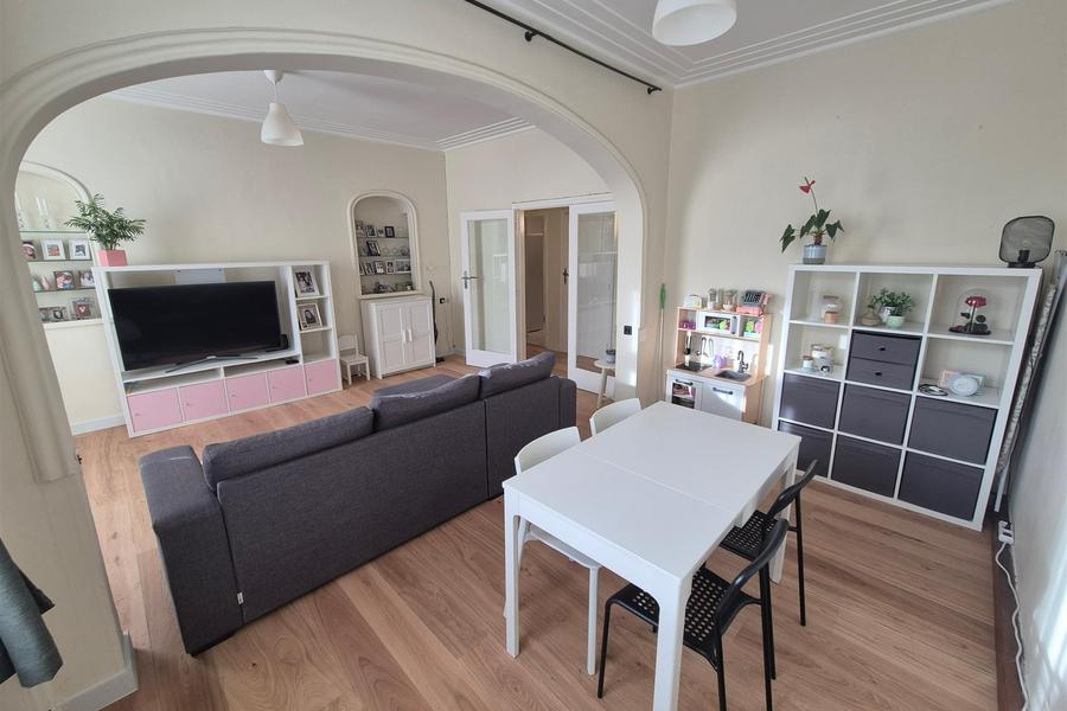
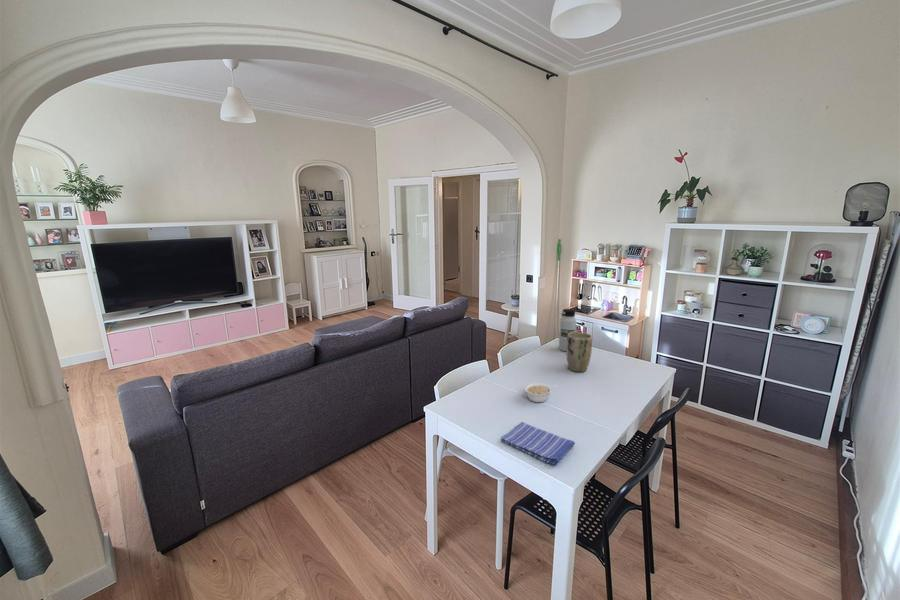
+ plant pot (578, 352)
+ dish towel (537, 440)
+ water bottle (567, 329)
+ legume (538, 392)
